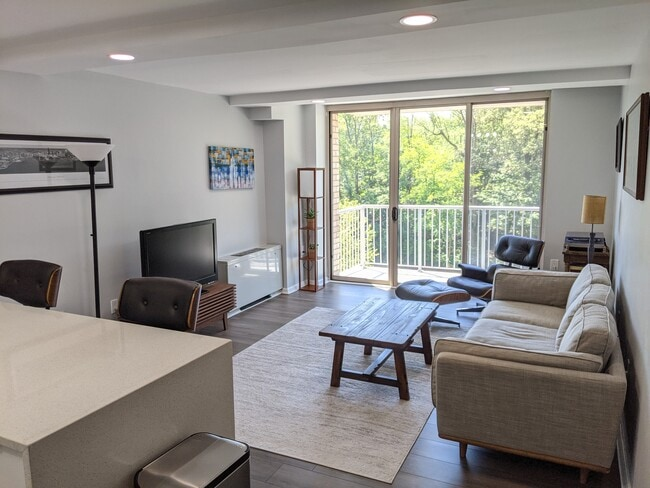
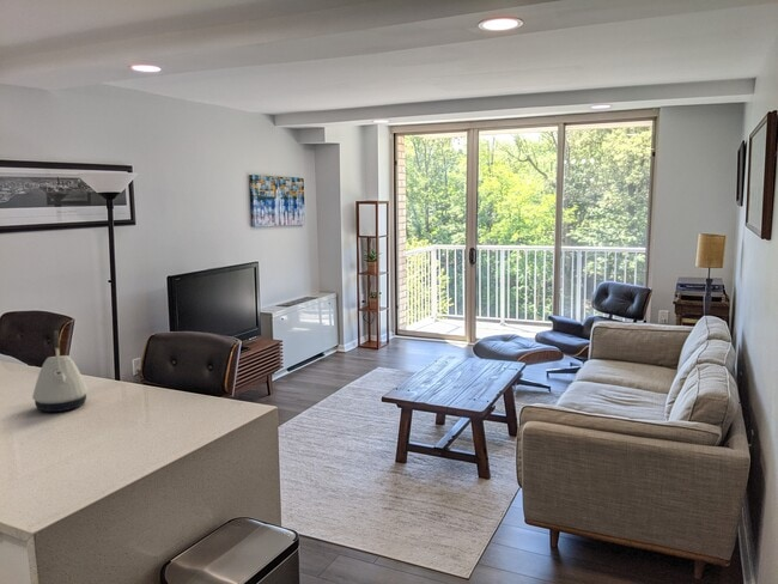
+ kettle (59, 369)
